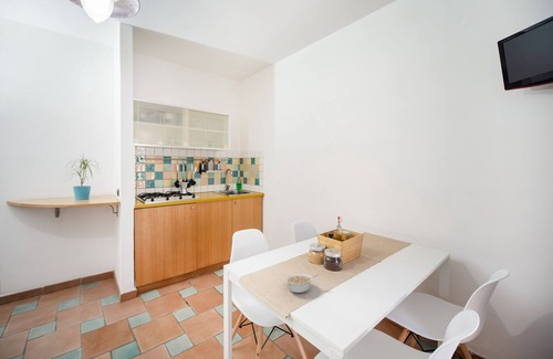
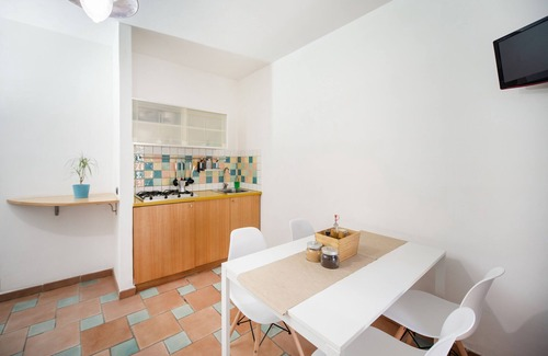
- legume (300, 282)
